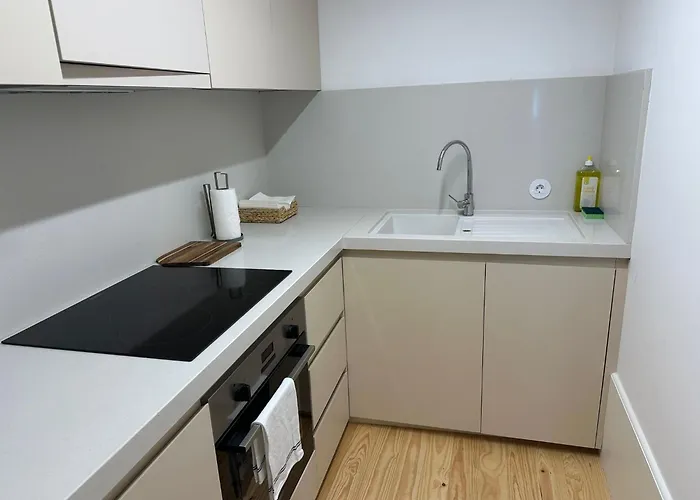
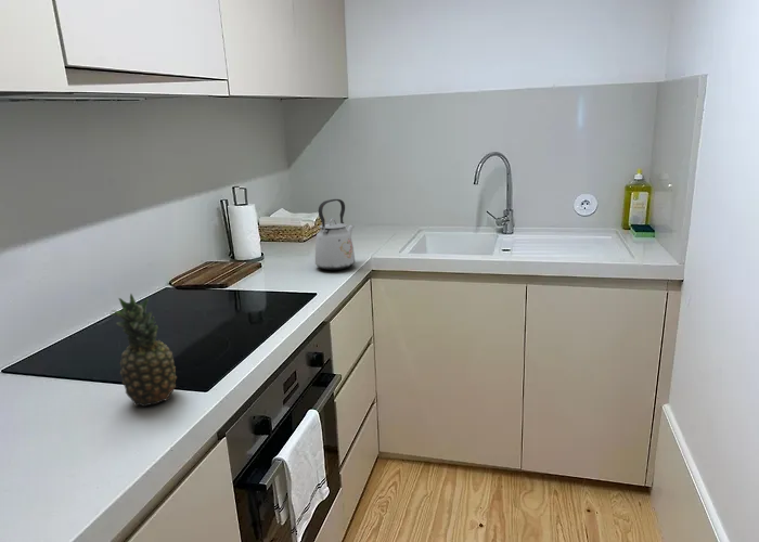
+ kettle (337, 232)
+ fruit (144, 347)
